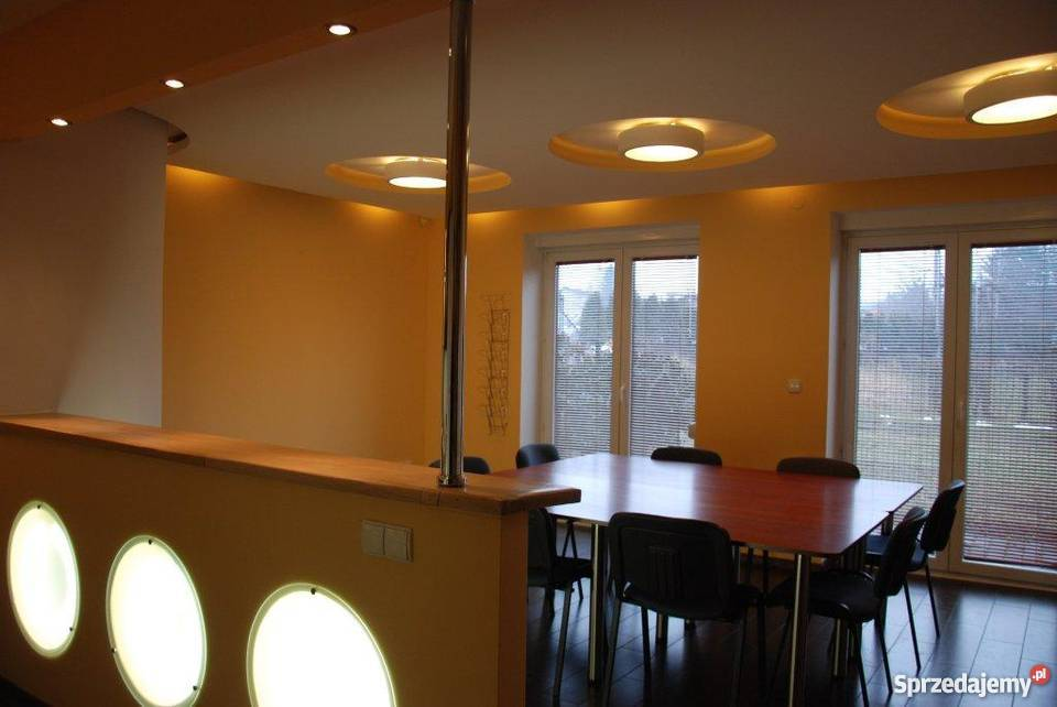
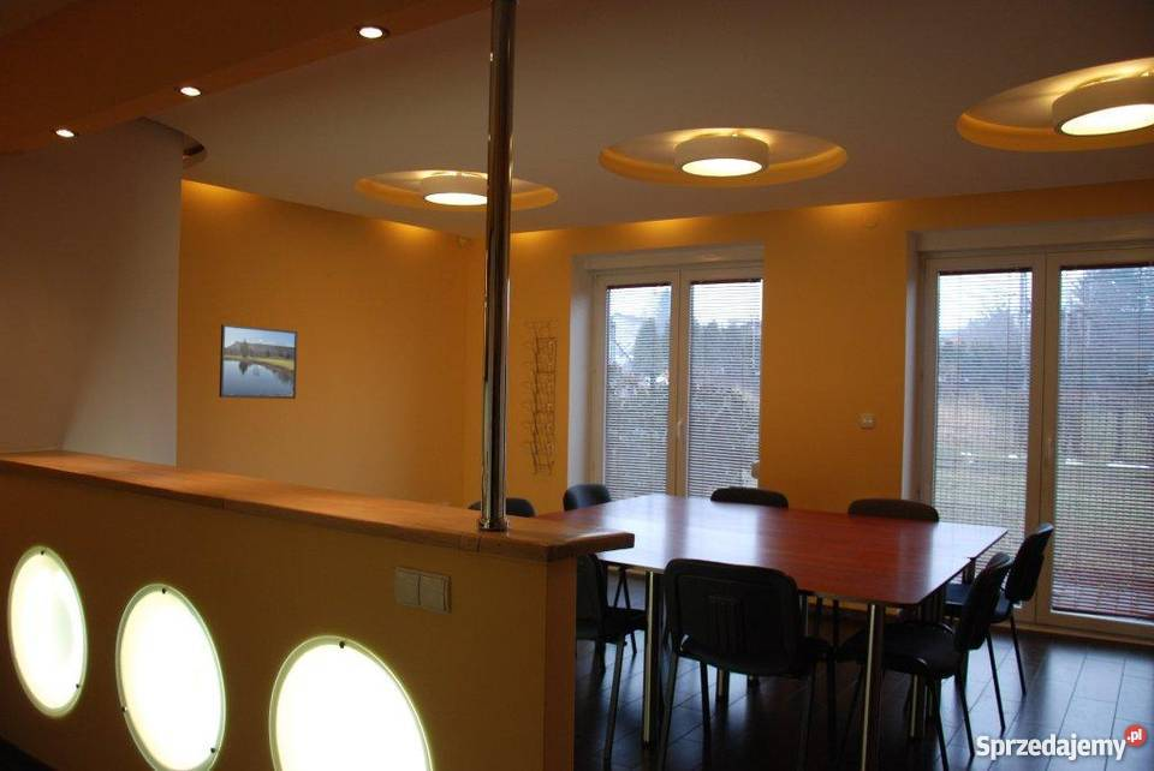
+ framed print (260, 363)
